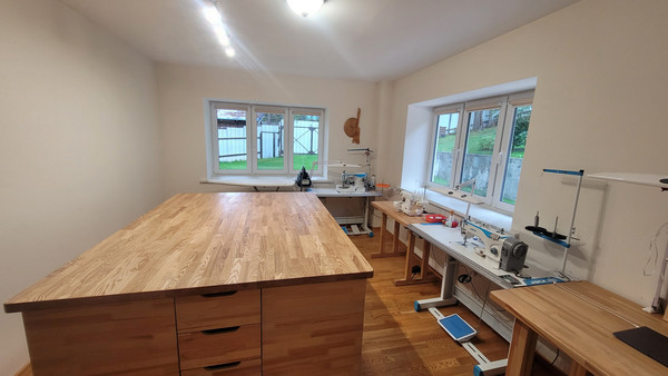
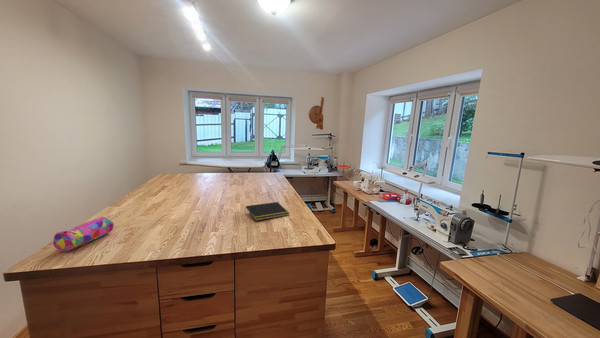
+ notepad (267, 210)
+ pencil case (85, 232)
